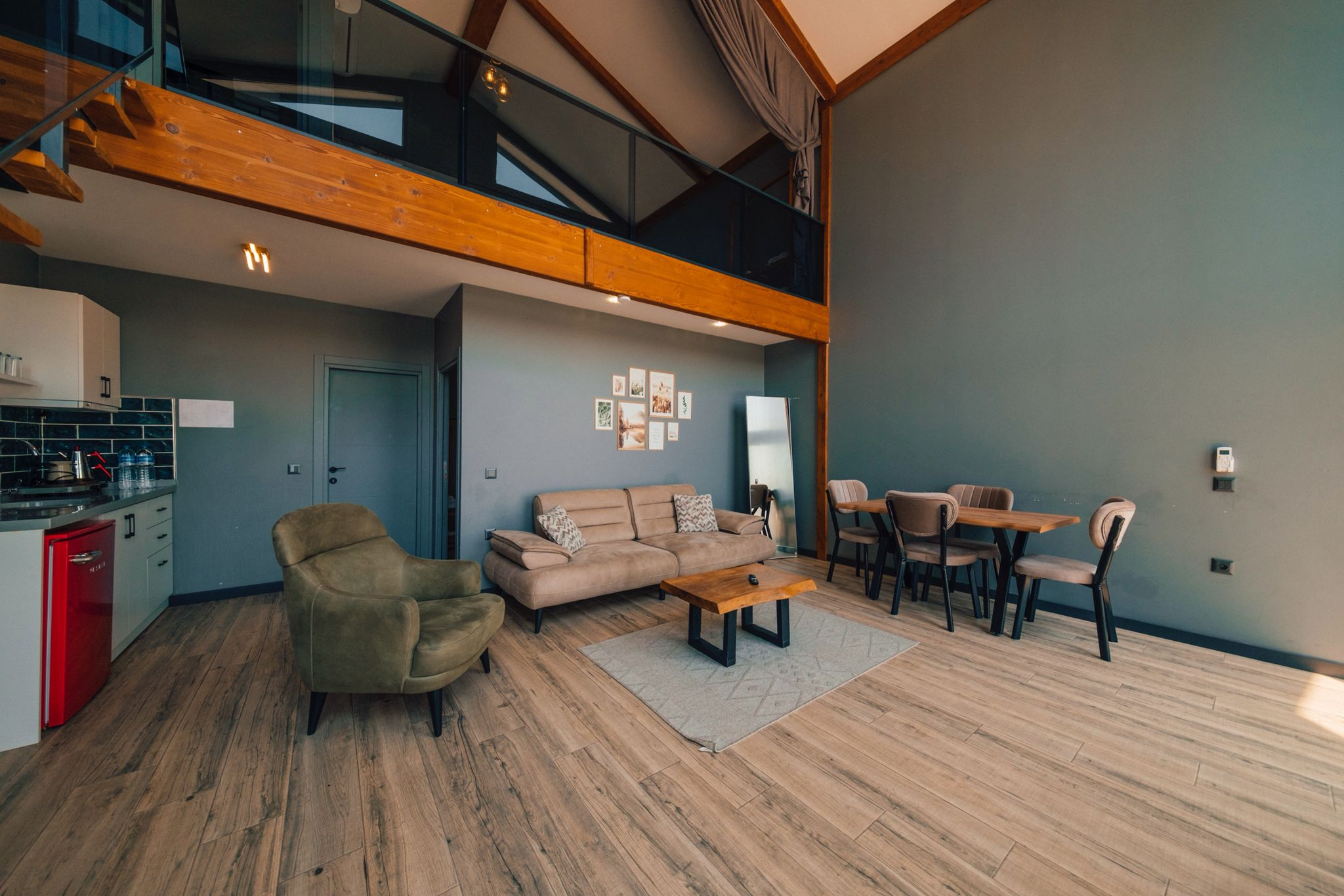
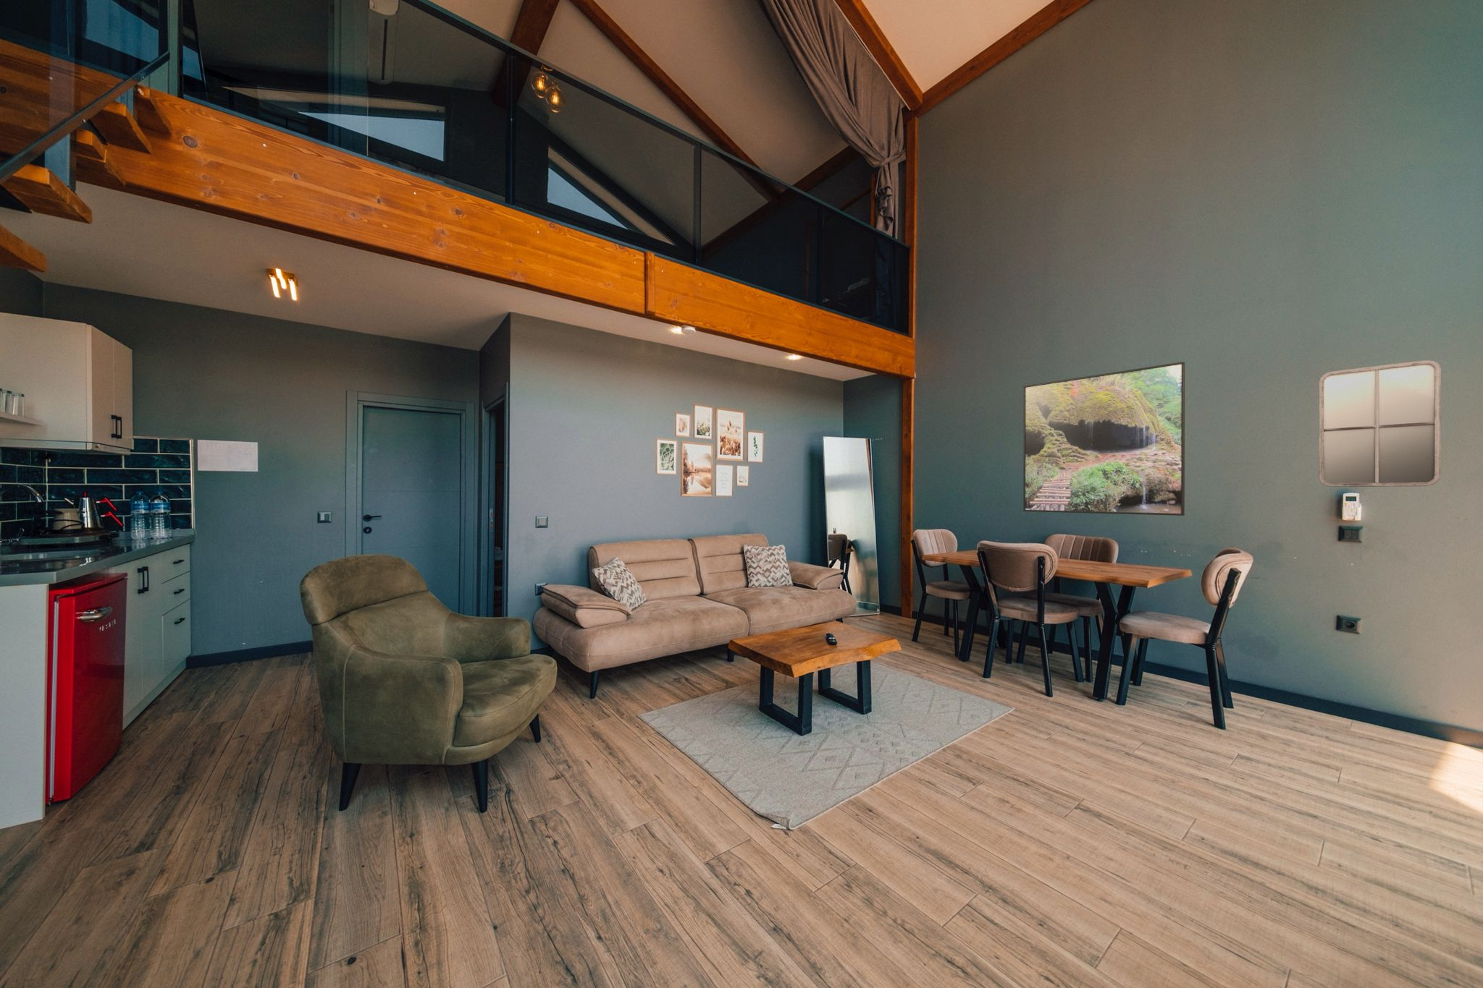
+ home mirror (1376, 426)
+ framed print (1096, 444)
